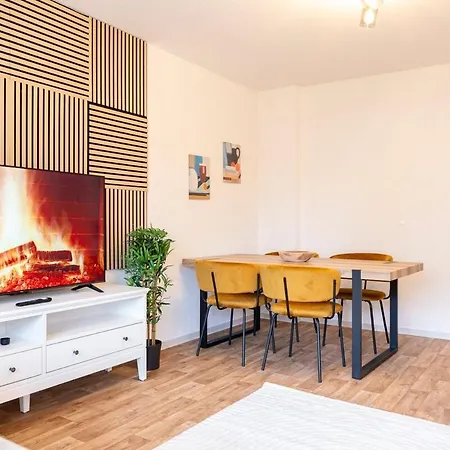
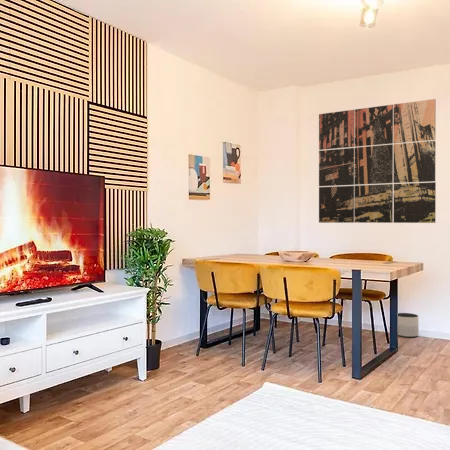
+ wall art (373, 165)
+ planter (406, 325)
